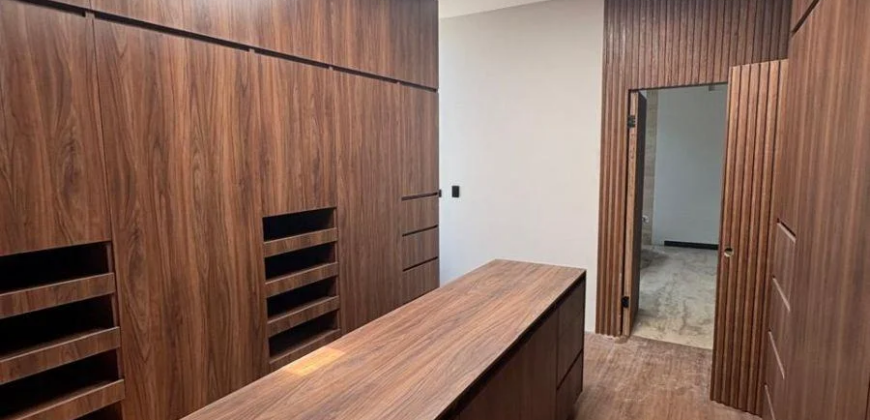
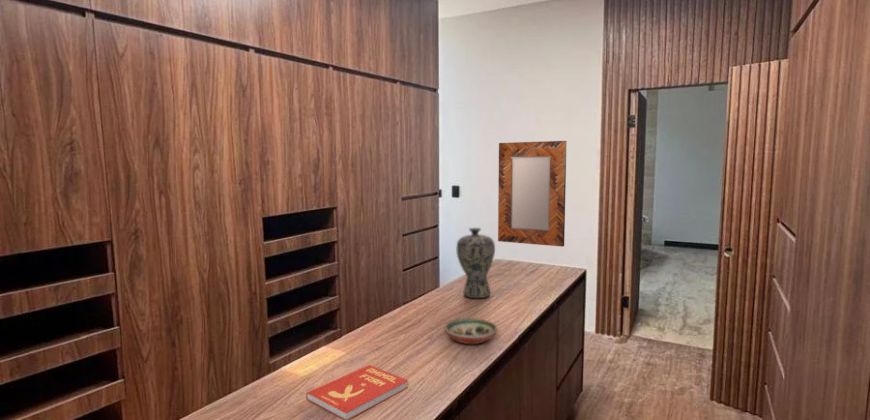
+ decorative bowl (470, 333)
+ vase (475, 262)
+ home mirror (530, 193)
+ book (358, 389)
